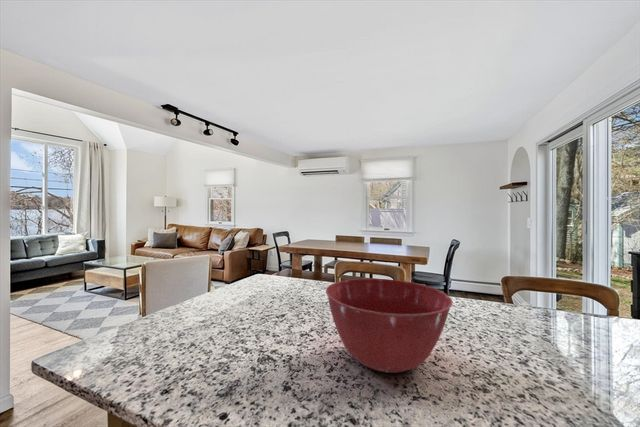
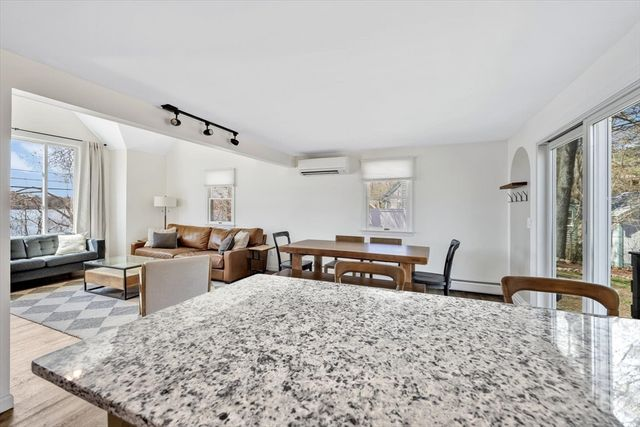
- mixing bowl (385, 324)
